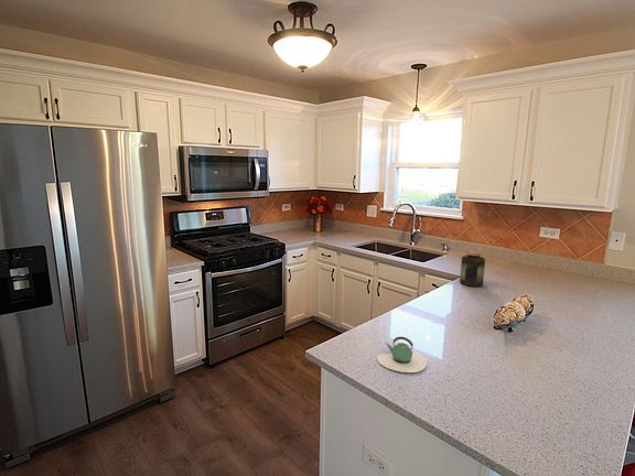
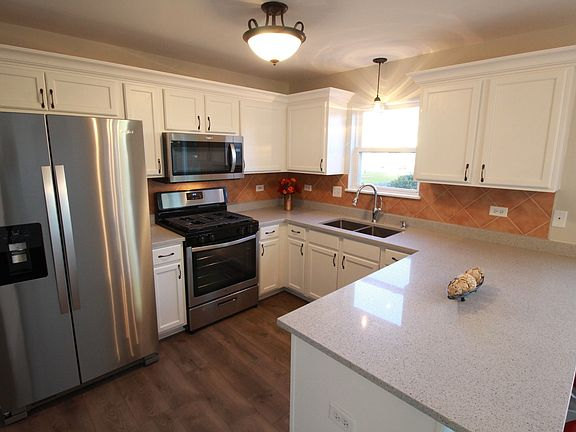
- jar (472, 268)
- teapot (402, 348)
